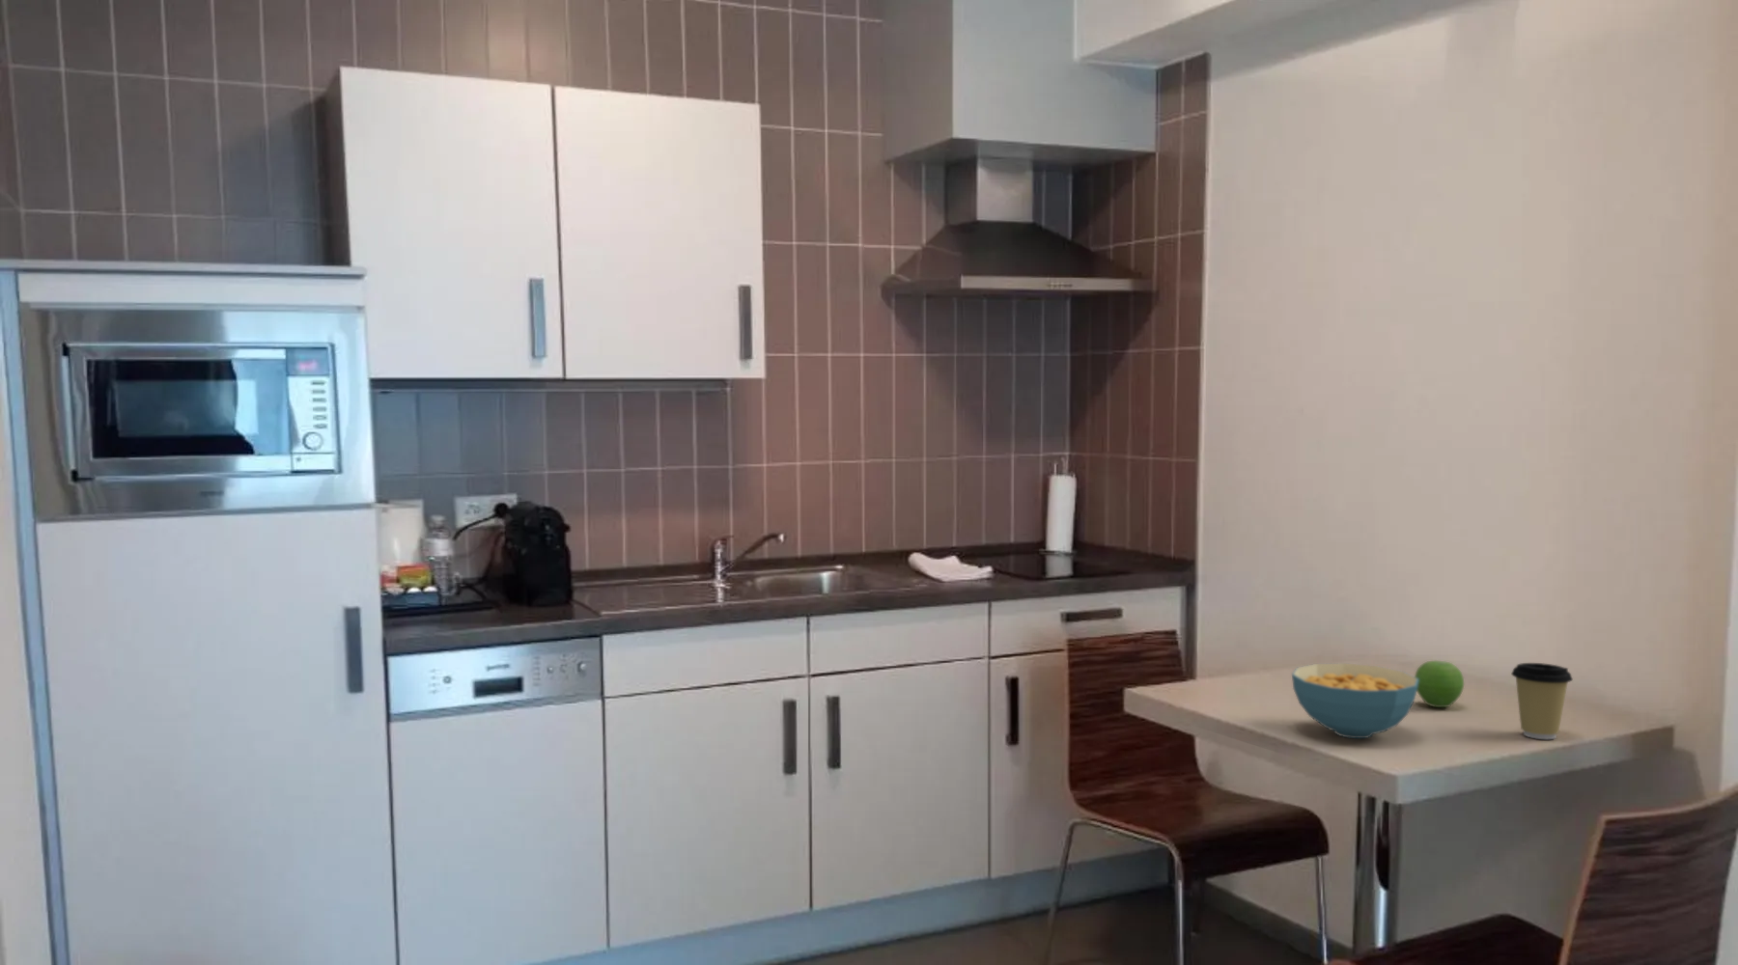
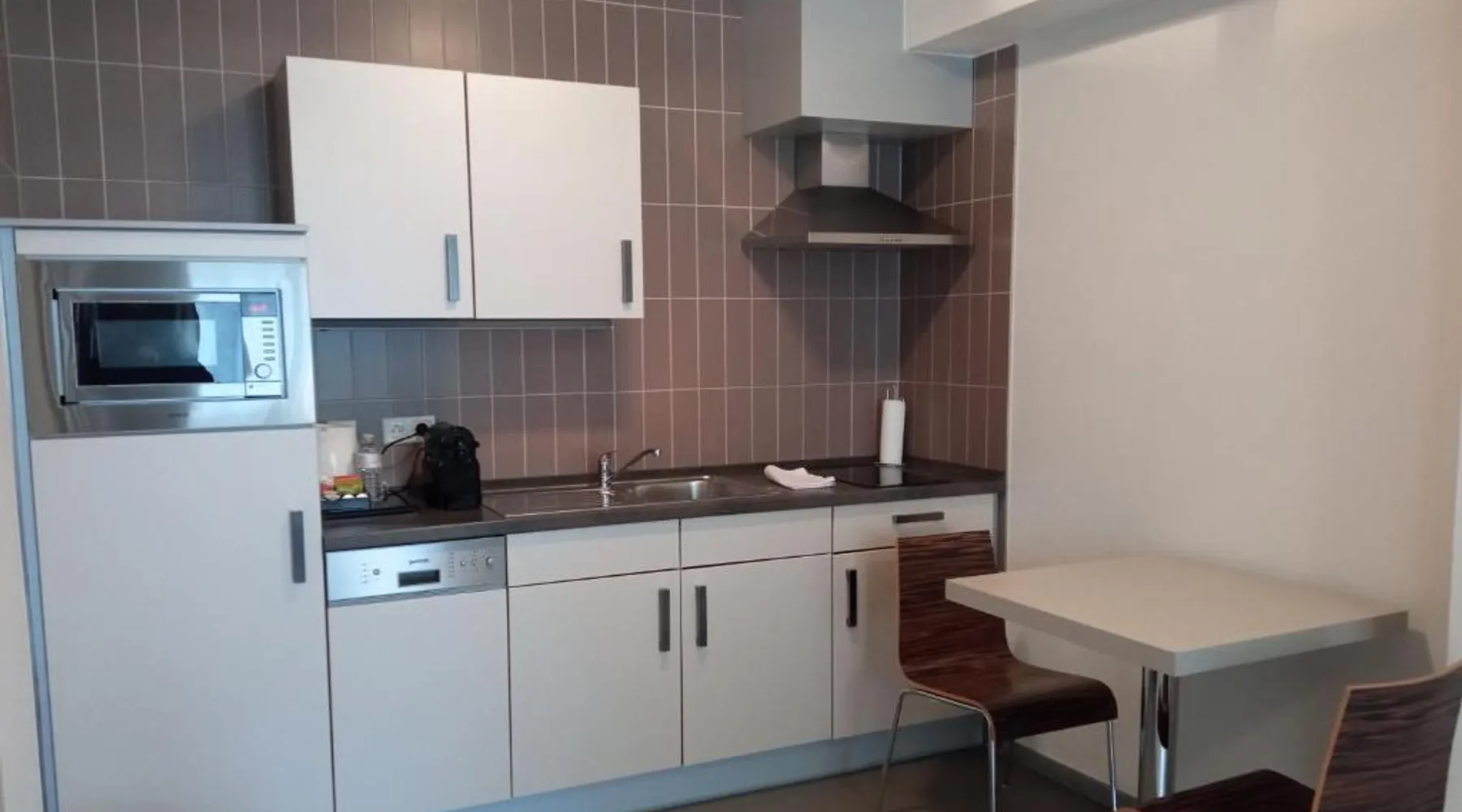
- fruit (1438, 685)
- cereal bowl (1354, 705)
- coffee cup (1539, 700)
